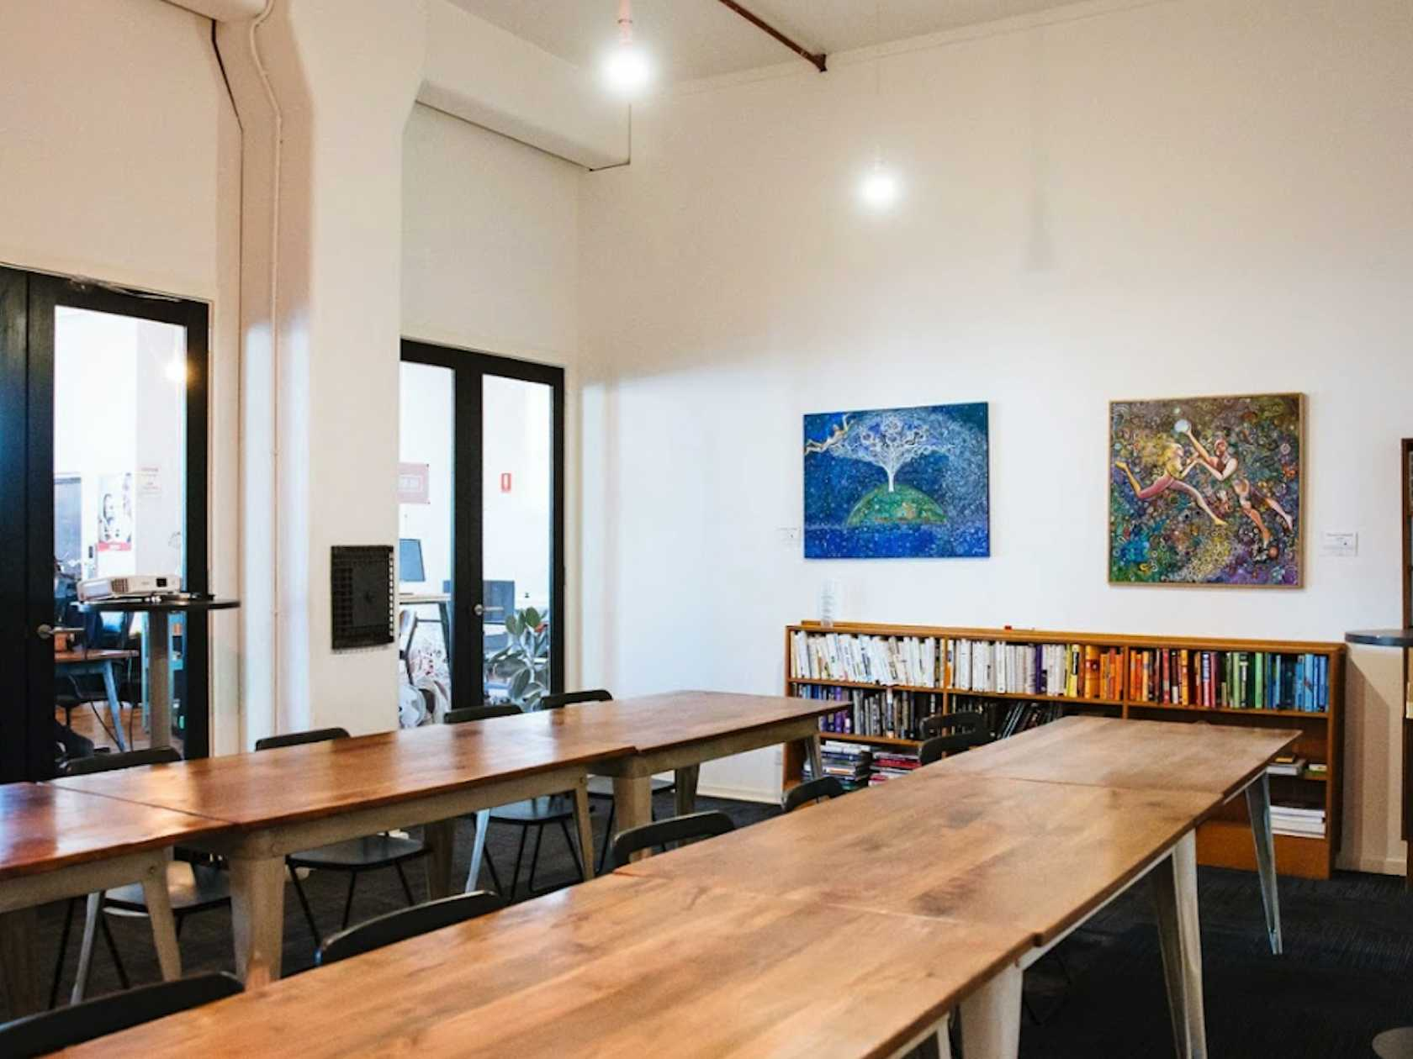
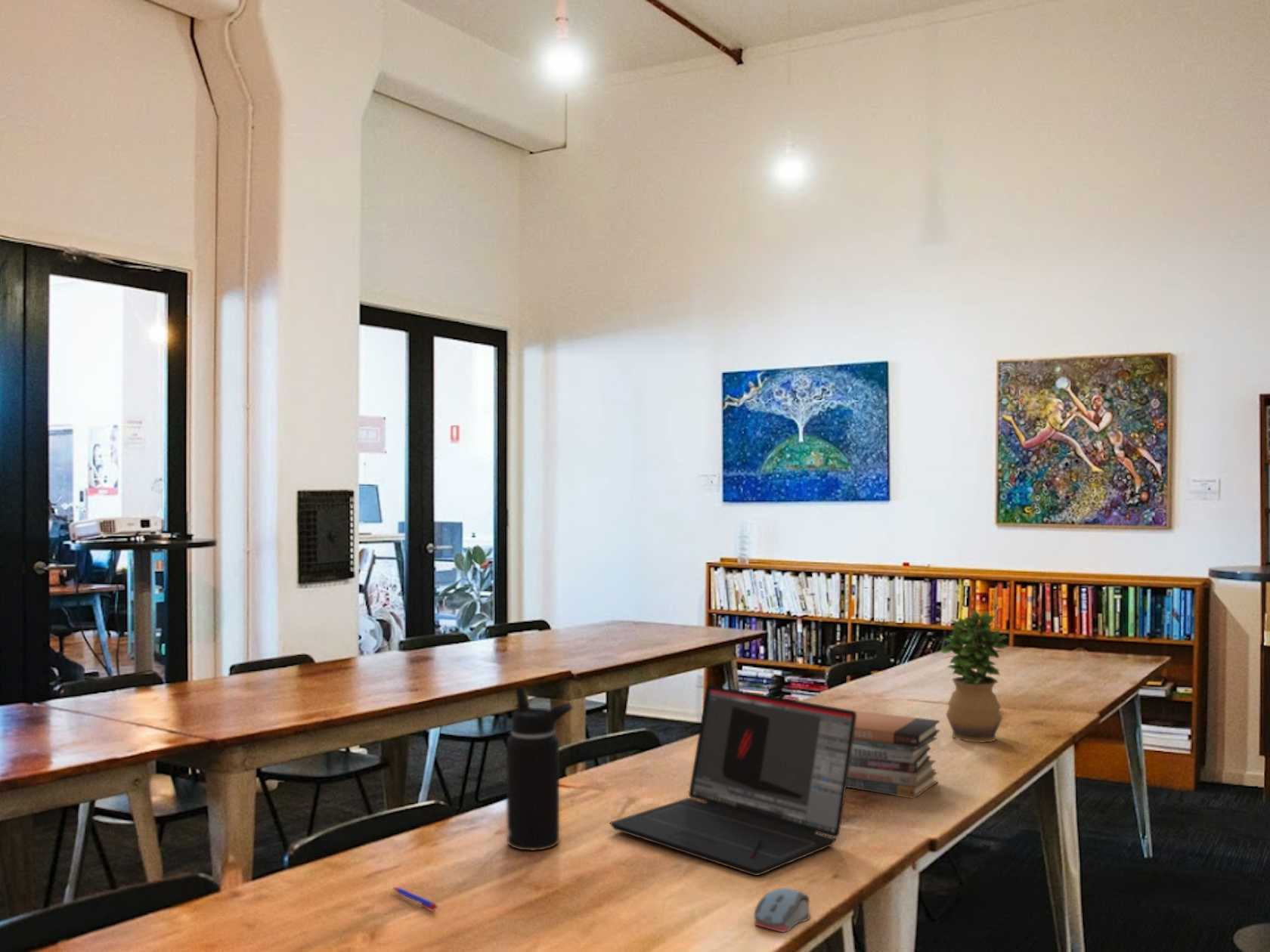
+ pen (414, 897)
+ computer mouse (783, 905)
+ potted plant (975, 672)
+ water bottle (539, 766)
+ book stack (870, 750)
+ laptop (731, 771)
